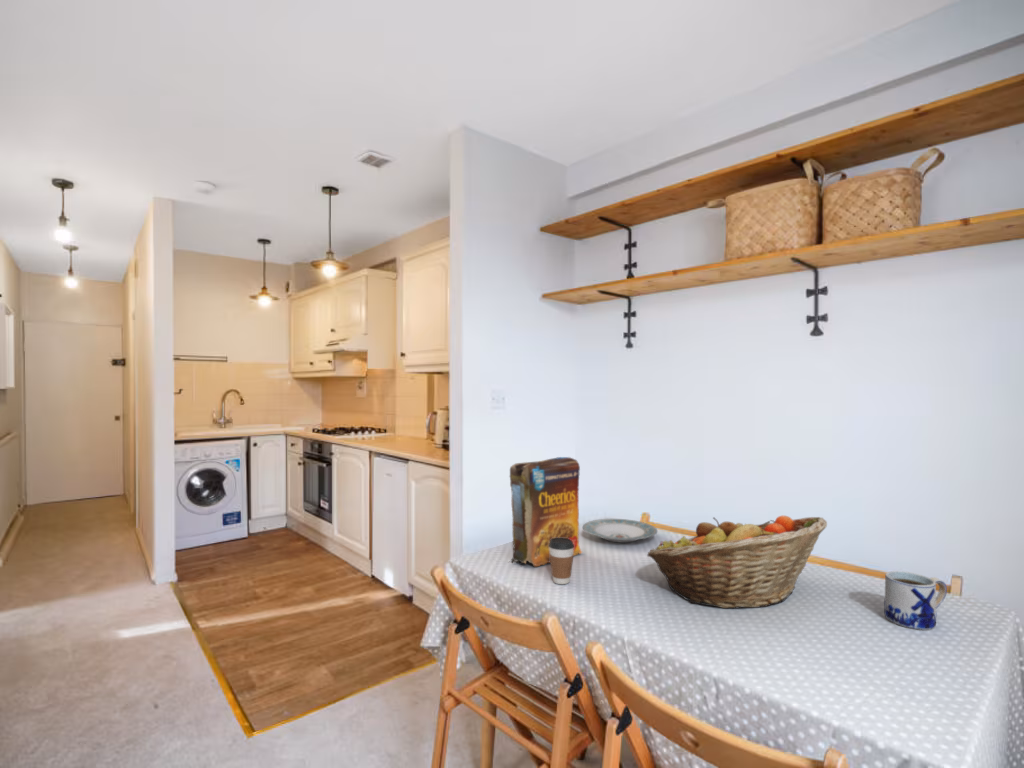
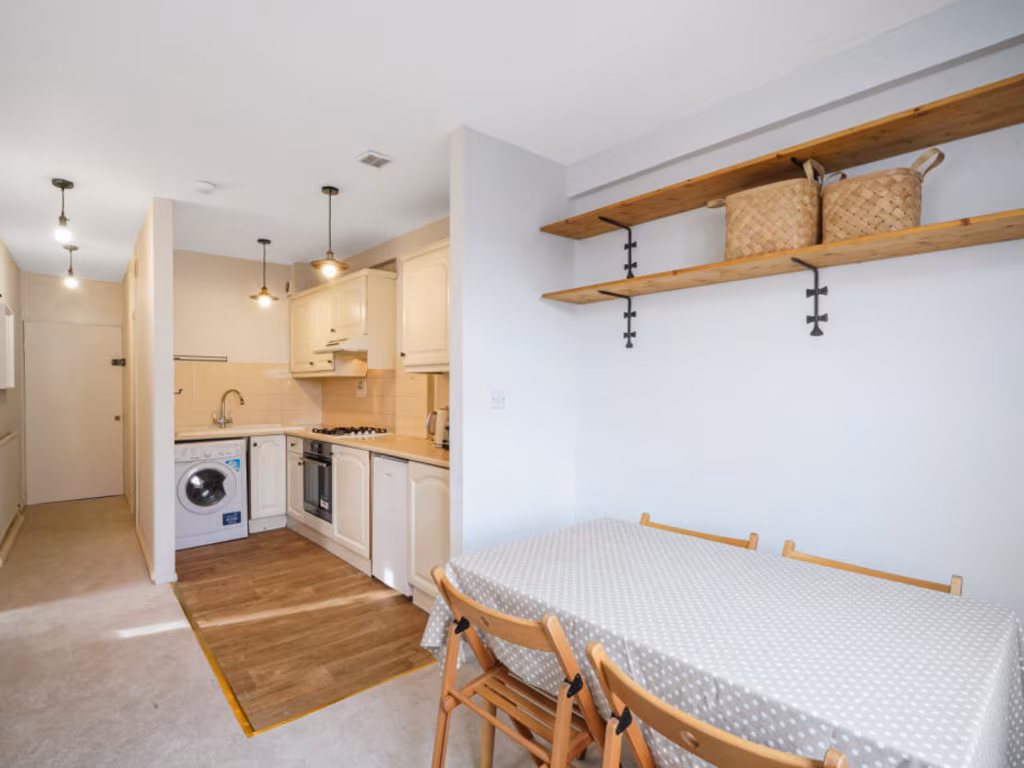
- coffee cup (561, 560)
- mug (914, 598)
- fruit basket (736, 551)
- plate (619, 532)
- cereal box (541, 507)
